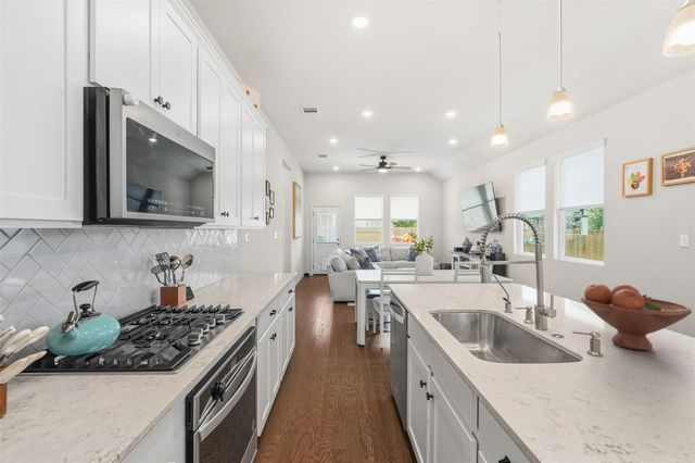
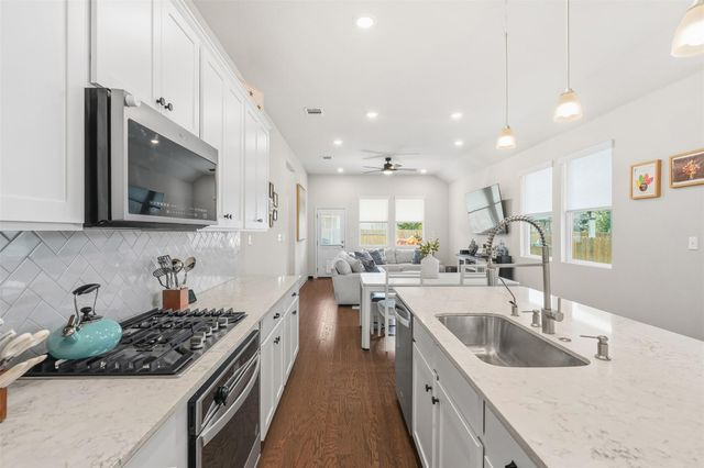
- fruit bowl (631, 315)
